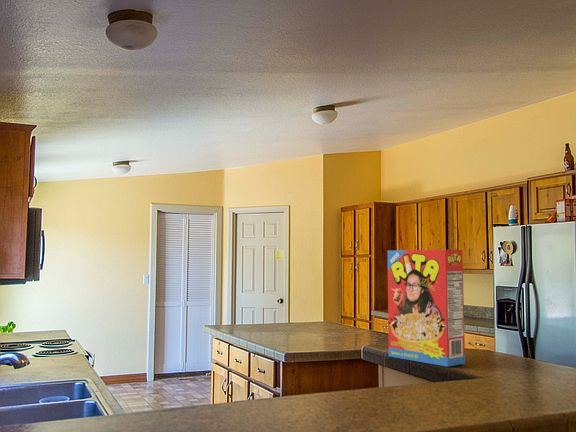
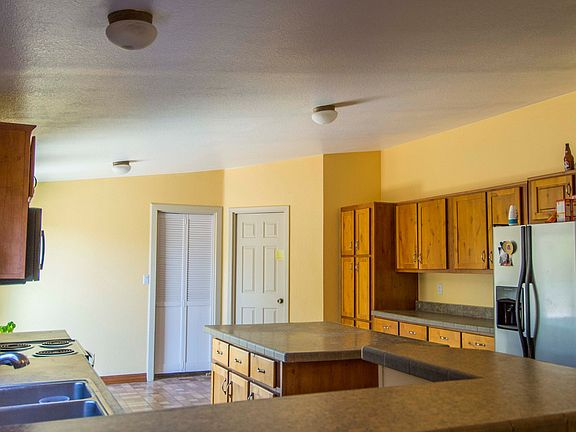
- cereal box (424, 304)
